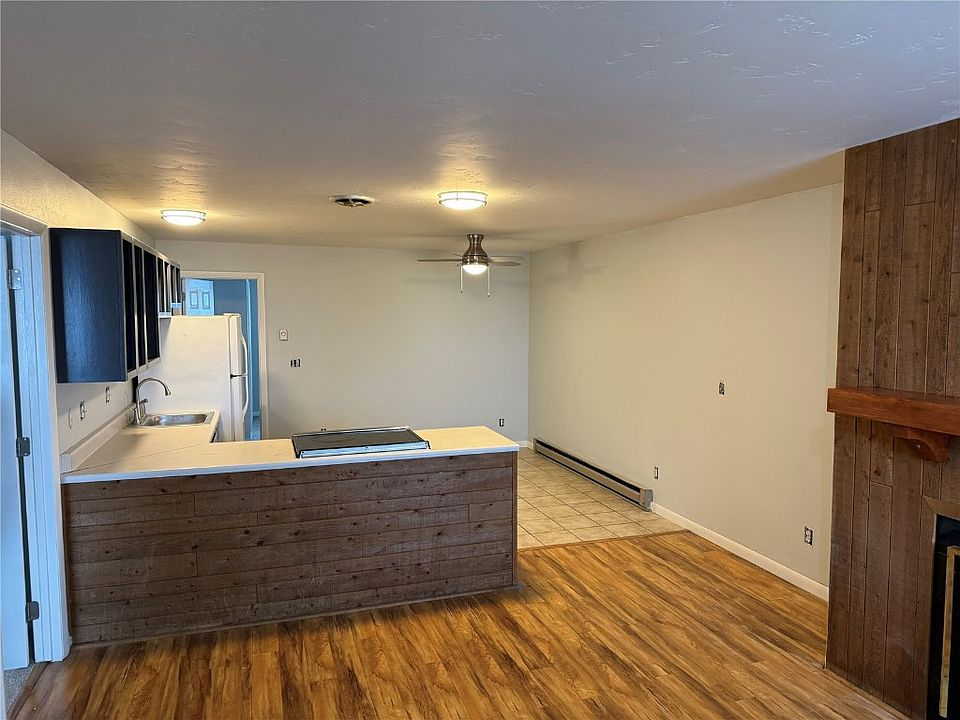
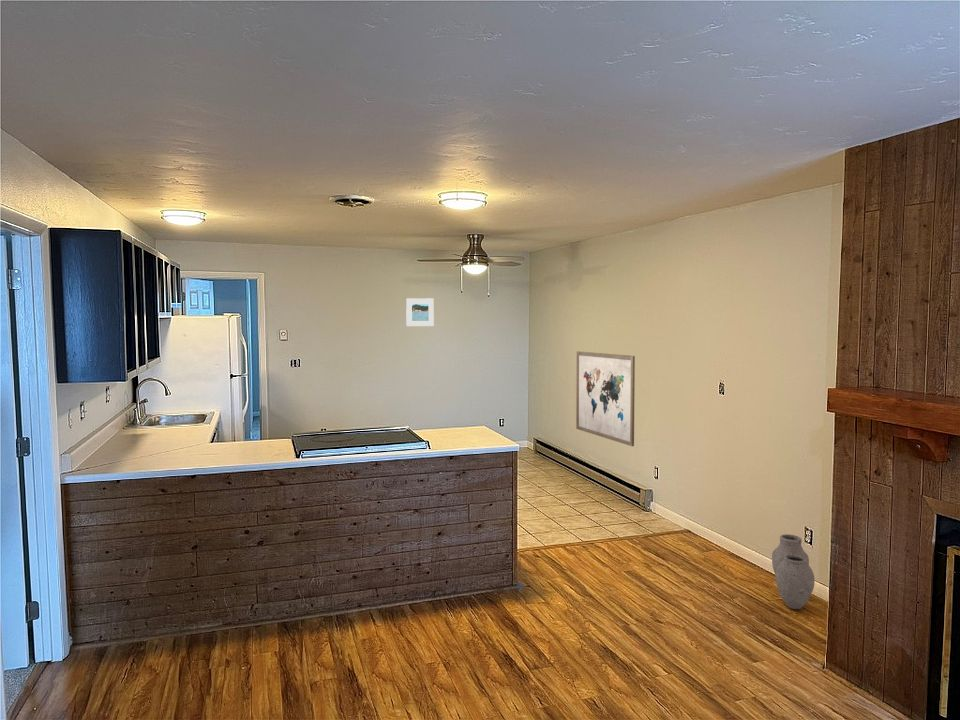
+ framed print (420, 312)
+ vase (792, 571)
+ wall art (603, 395)
